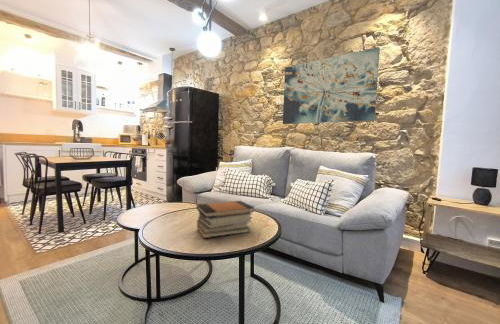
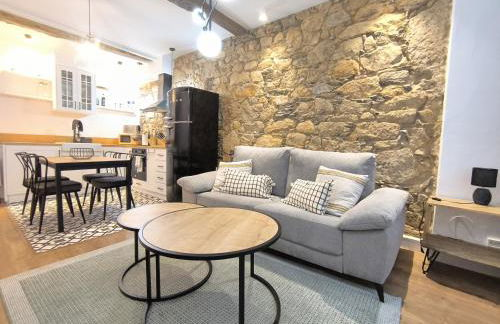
- book stack (224, 218)
- wall art (324, 91)
